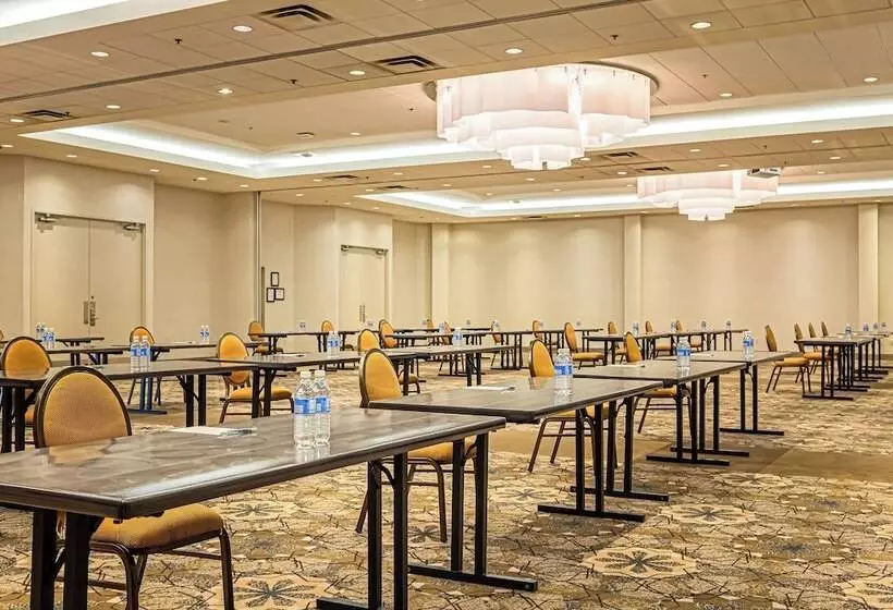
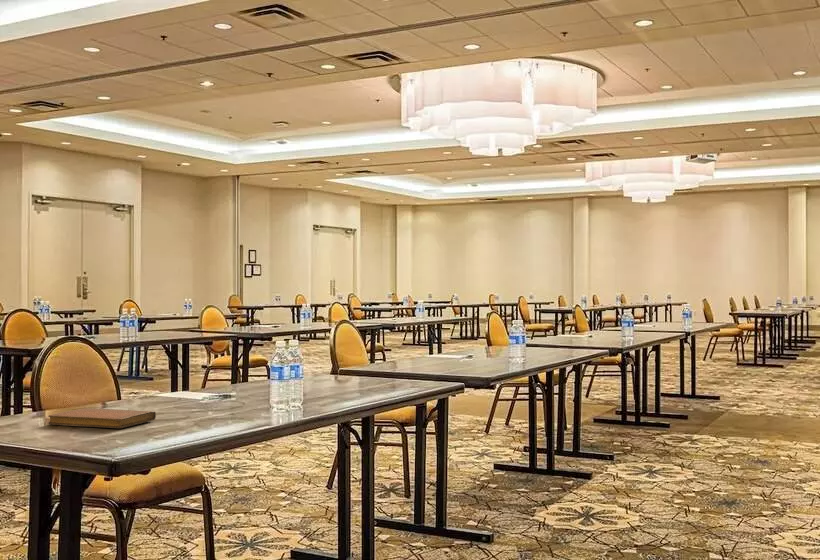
+ notebook (102, 417)
